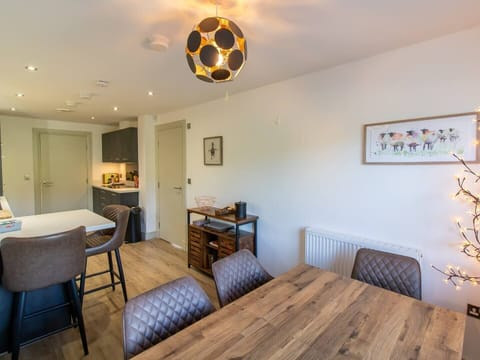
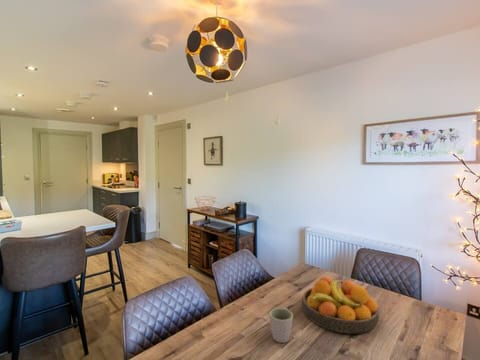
+ mug (282, 323)
+ fruit bowl (338, 296)
